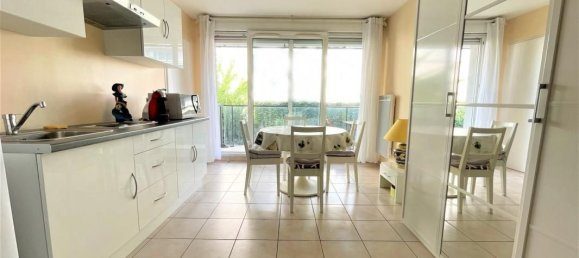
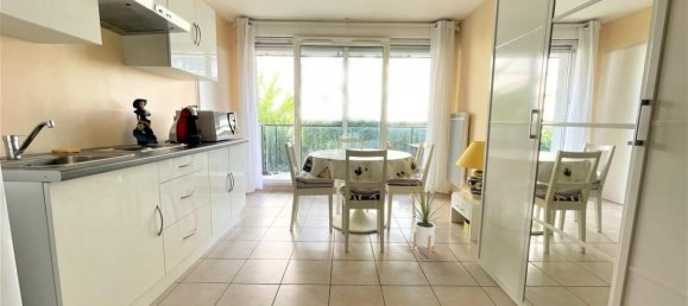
+ house plant (425, 215)
